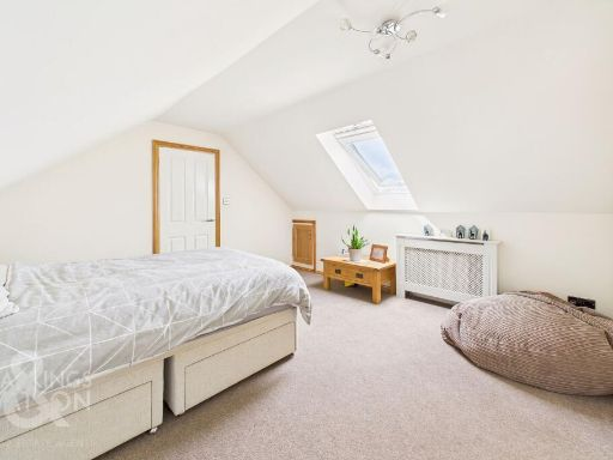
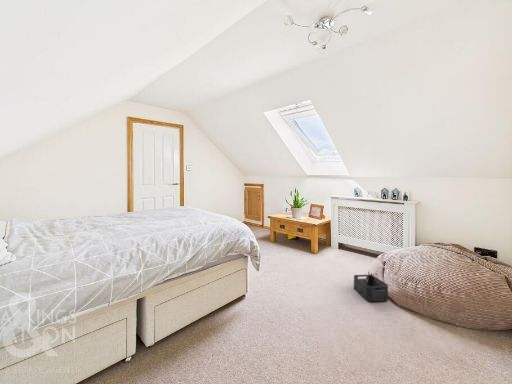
+ storage bin (370, 287)
